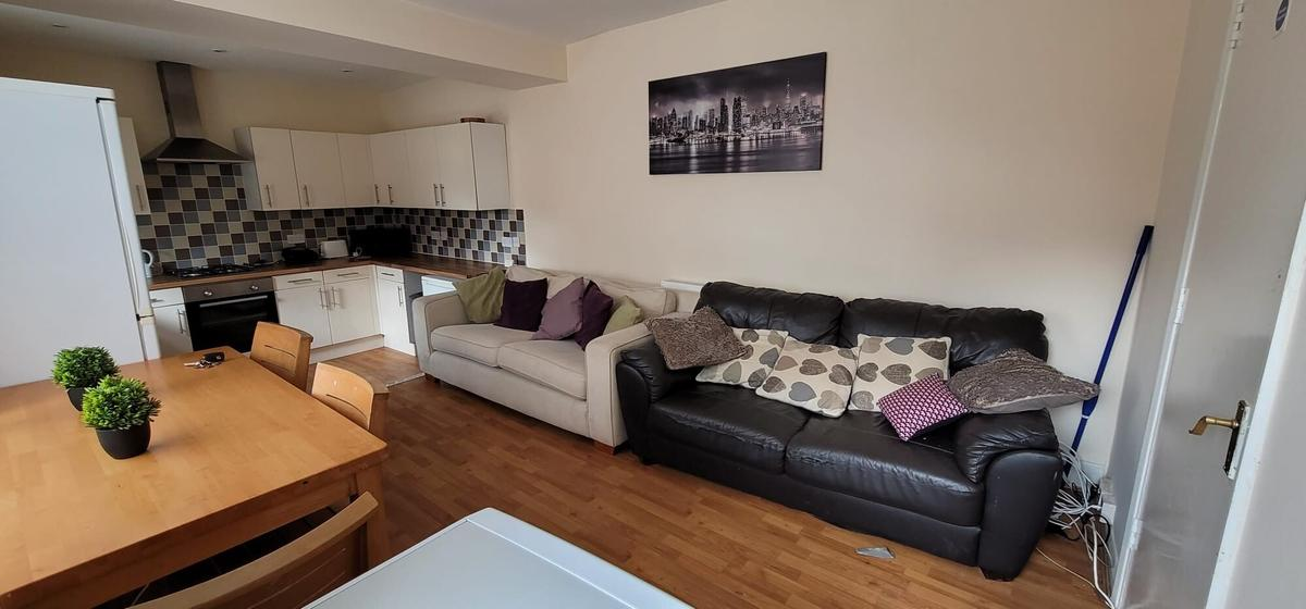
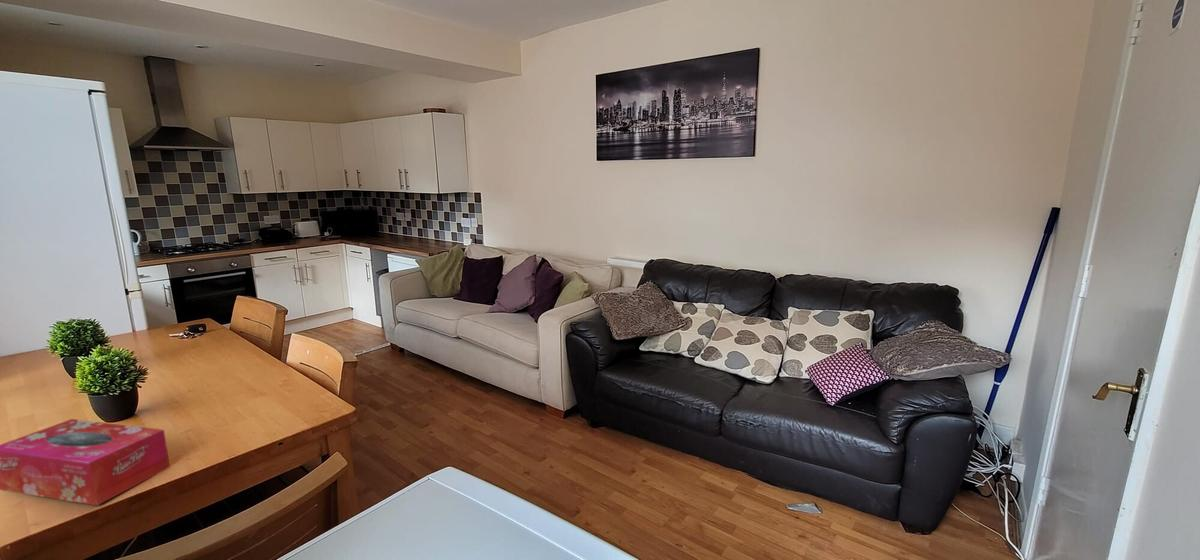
+ tissue box (83, 458)
